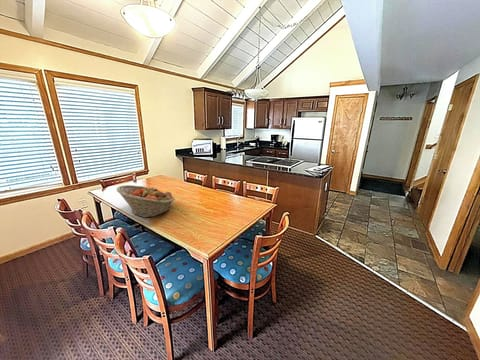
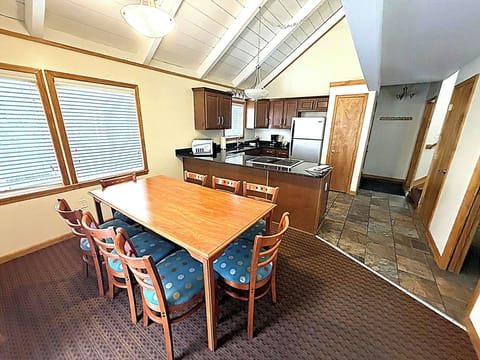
- fruit basket (147, 197)
